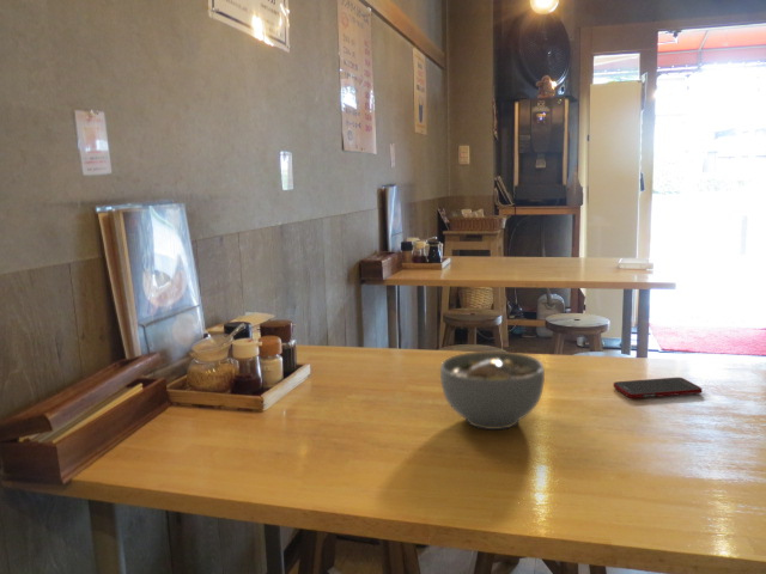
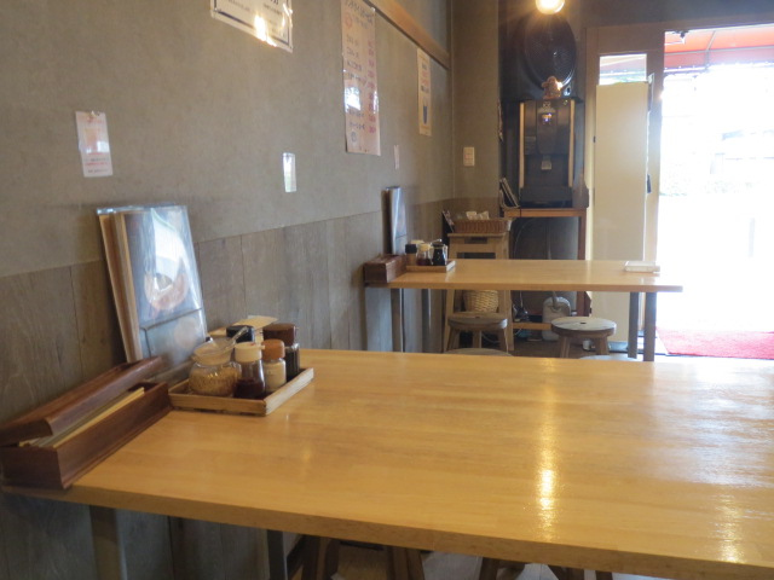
- soup bowl (492, 390)
- cell phone (656, 387)
